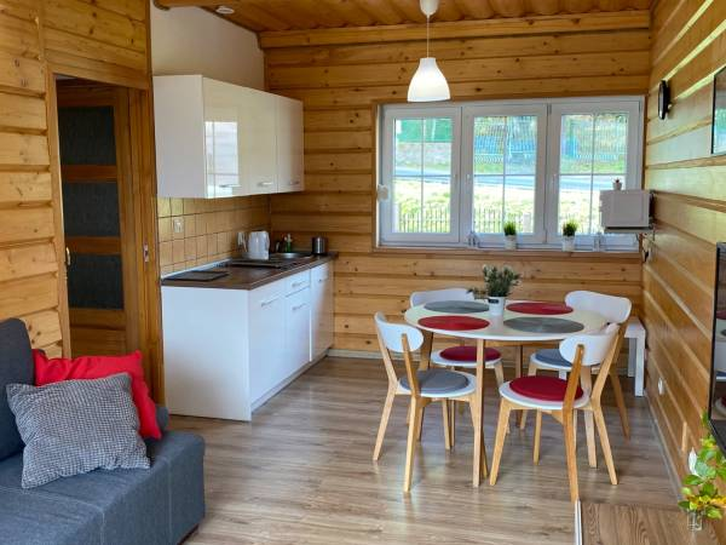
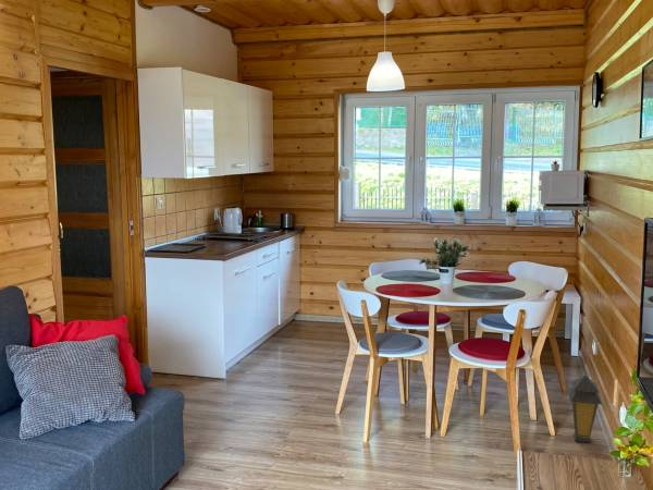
+ lantern (583, 406)
